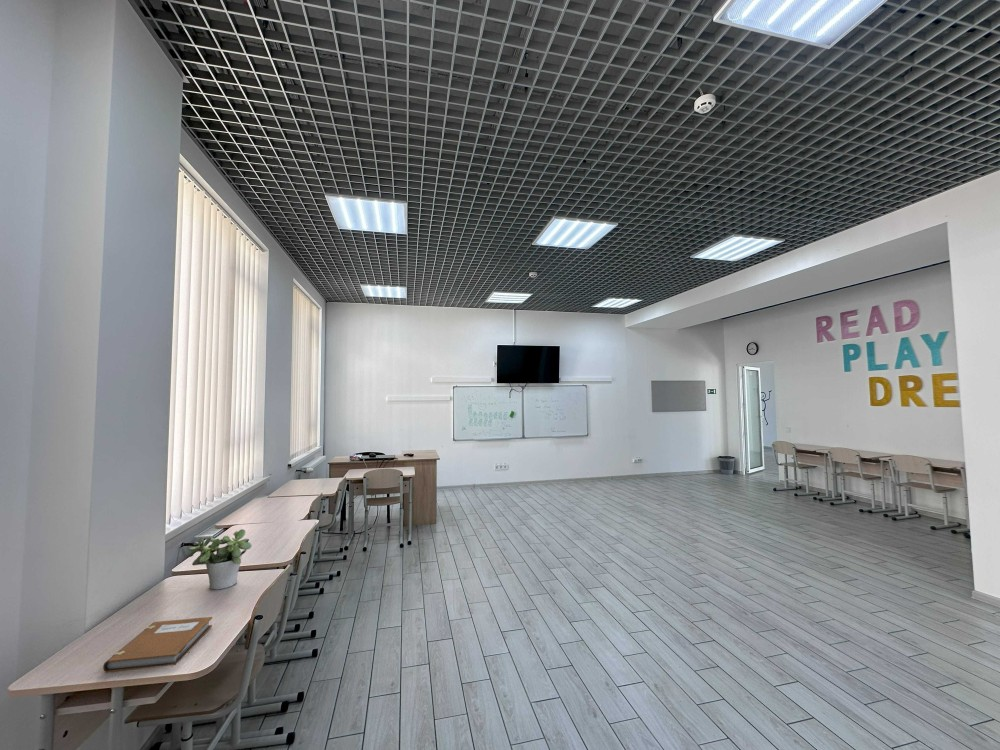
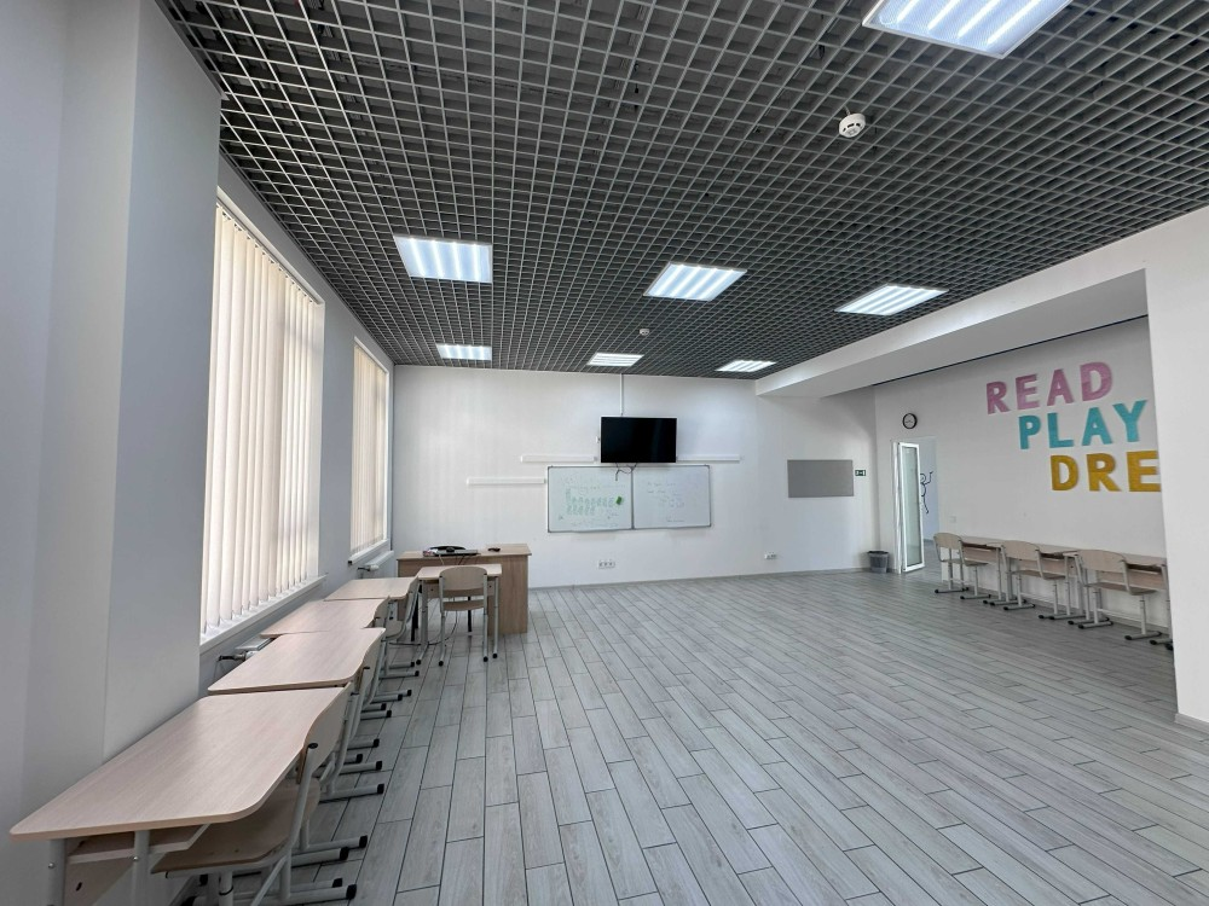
- potted plant (221, 560)
- notebook (163, 640)
